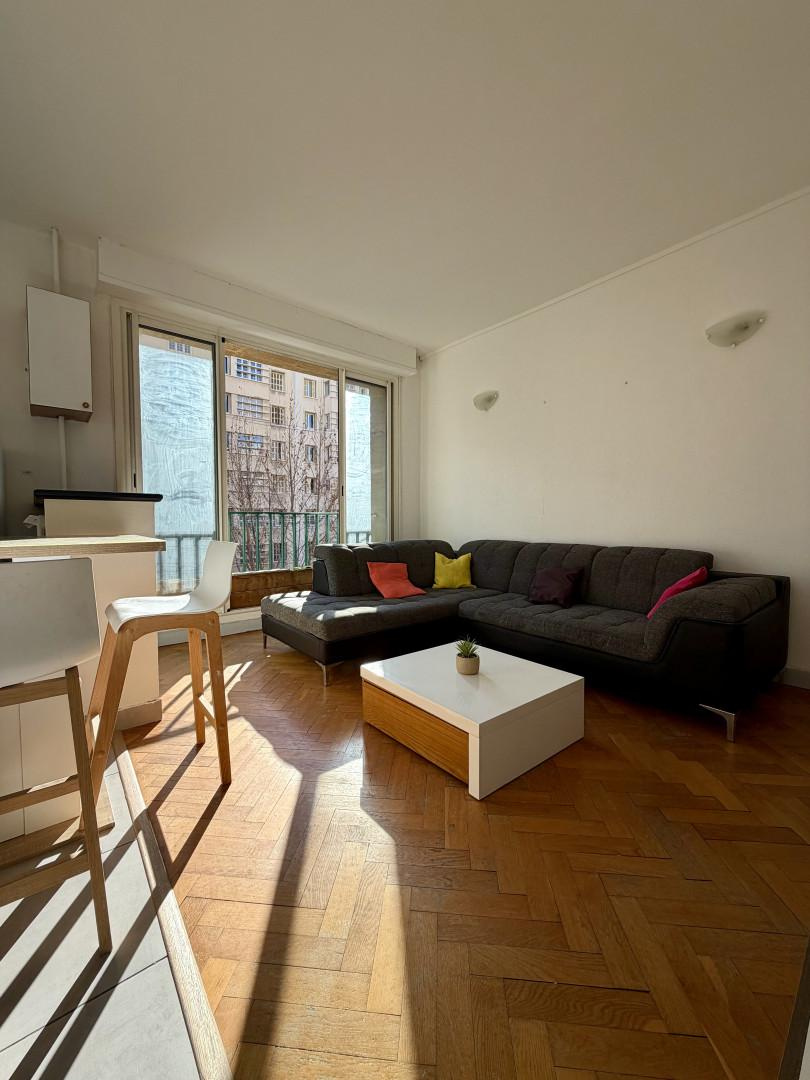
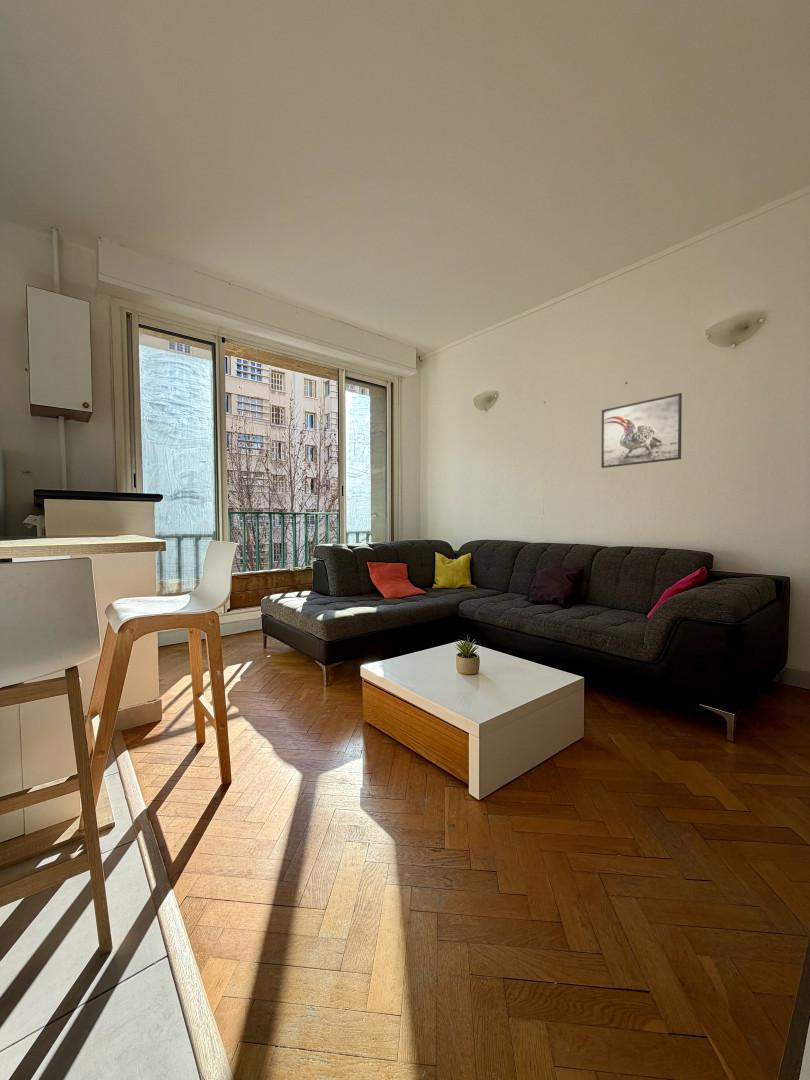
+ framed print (638, 433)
